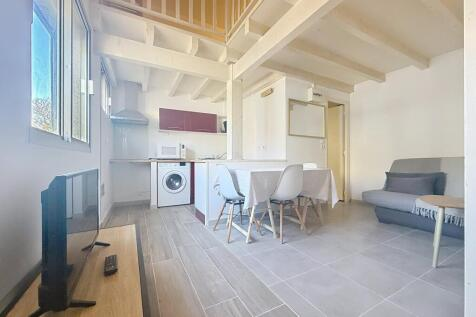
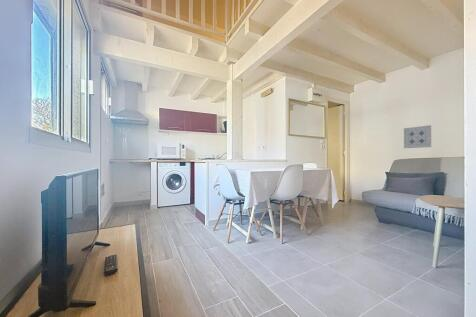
+ wall art (416, 137)
